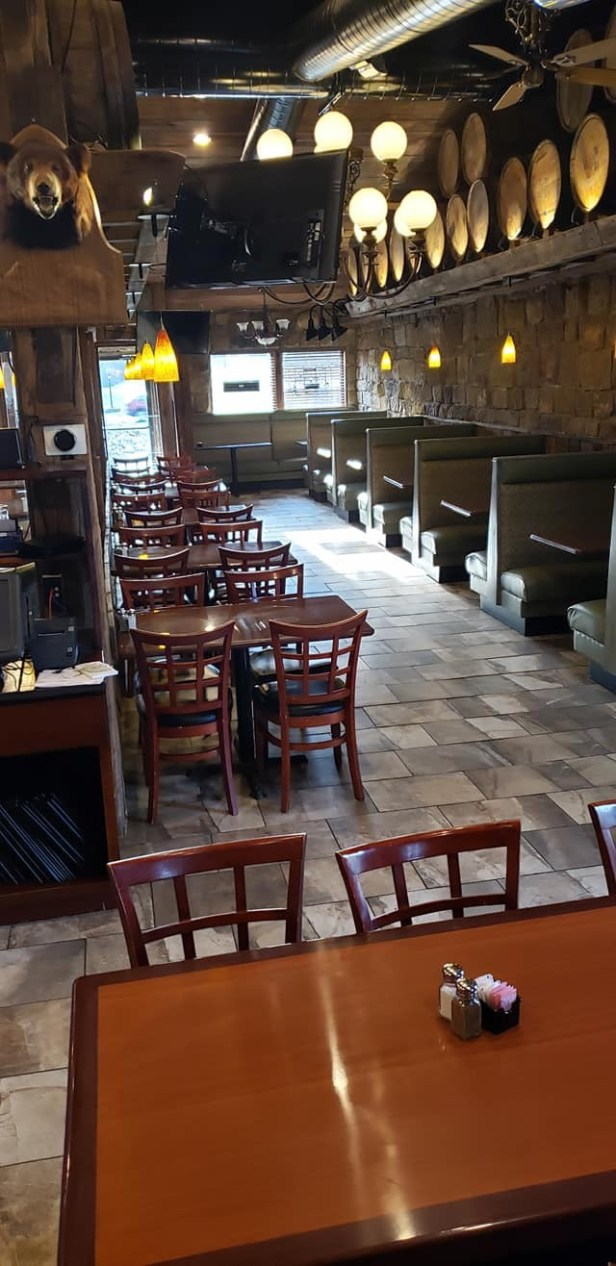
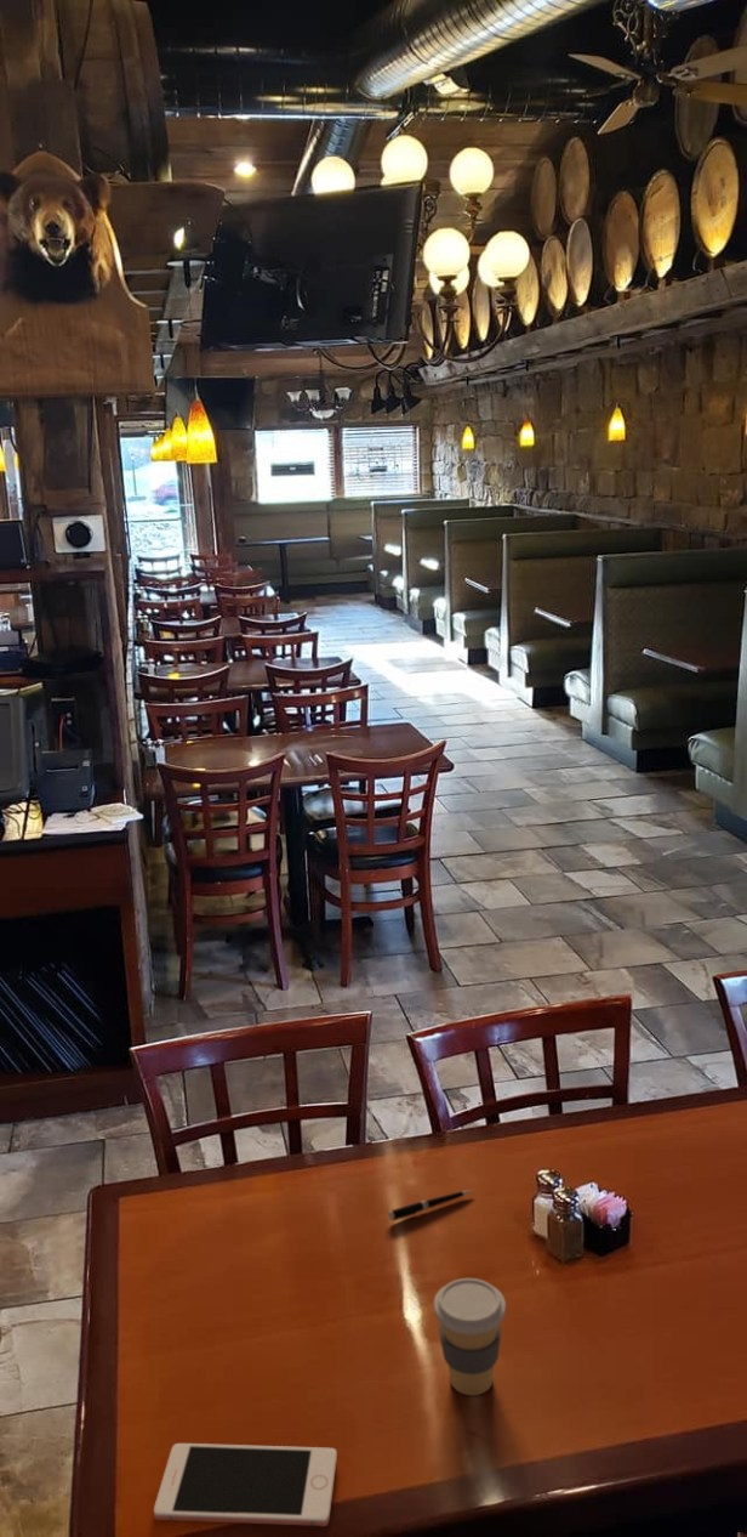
+ coffee cup (469, 1339)
+ pen (432, 1201)
+ cell phone (247, 1482)
